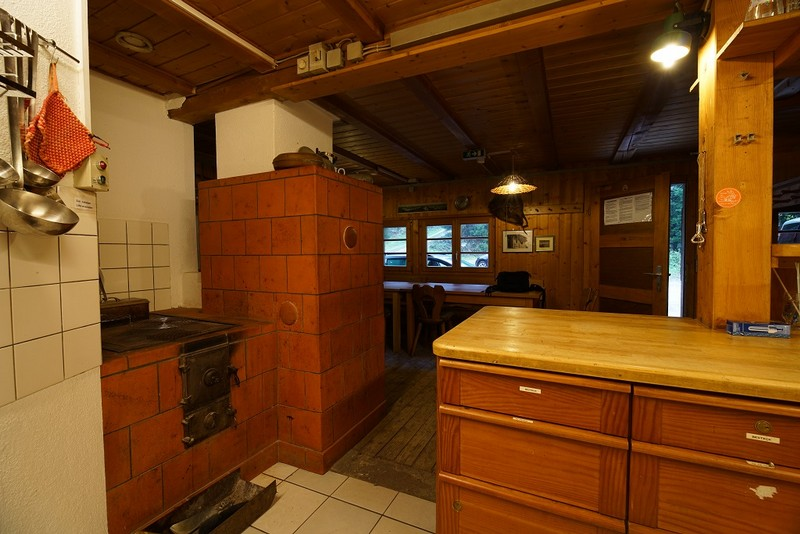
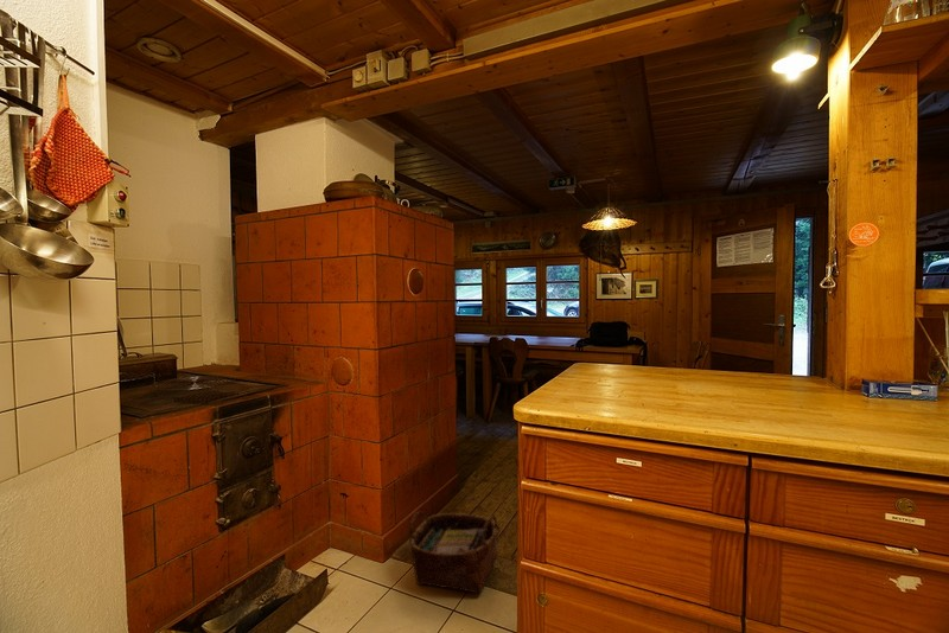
+ woven basket (453, 542)
